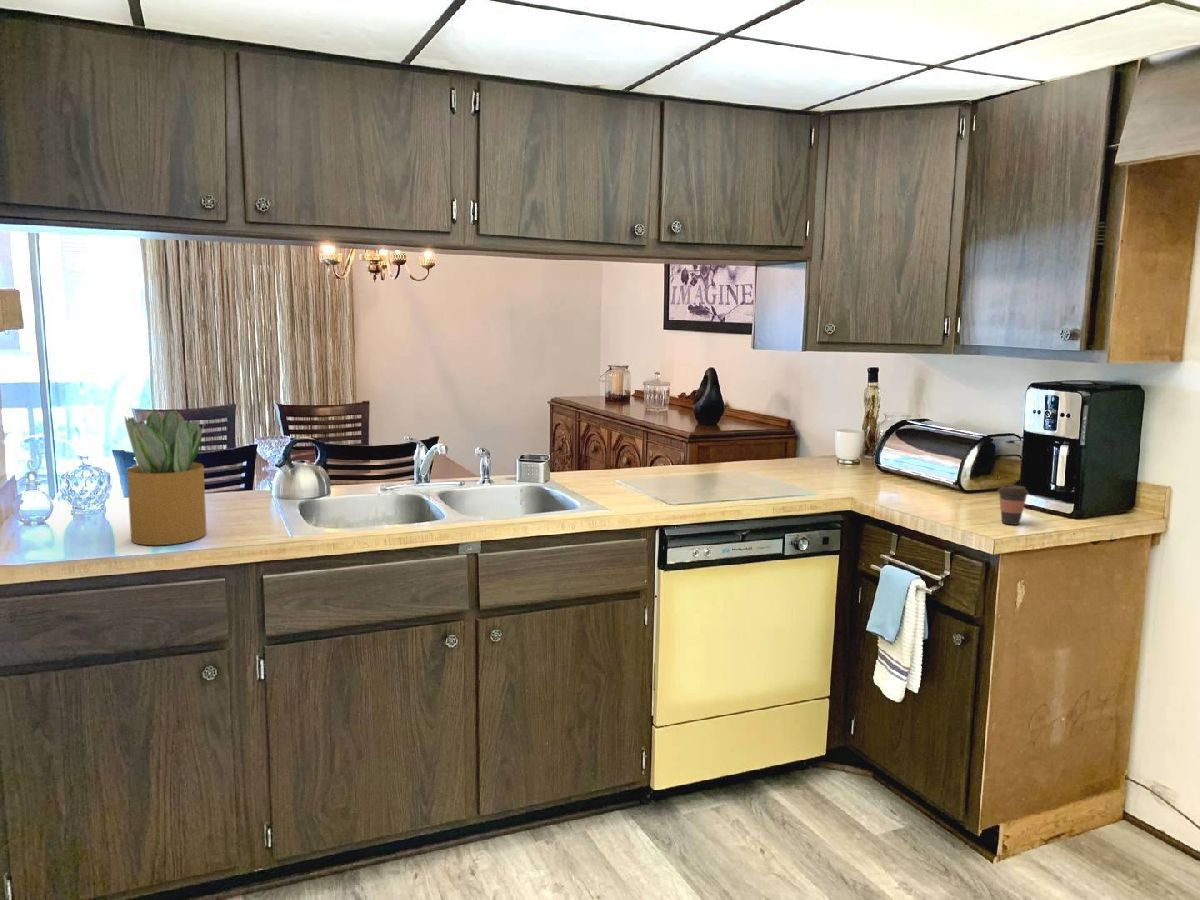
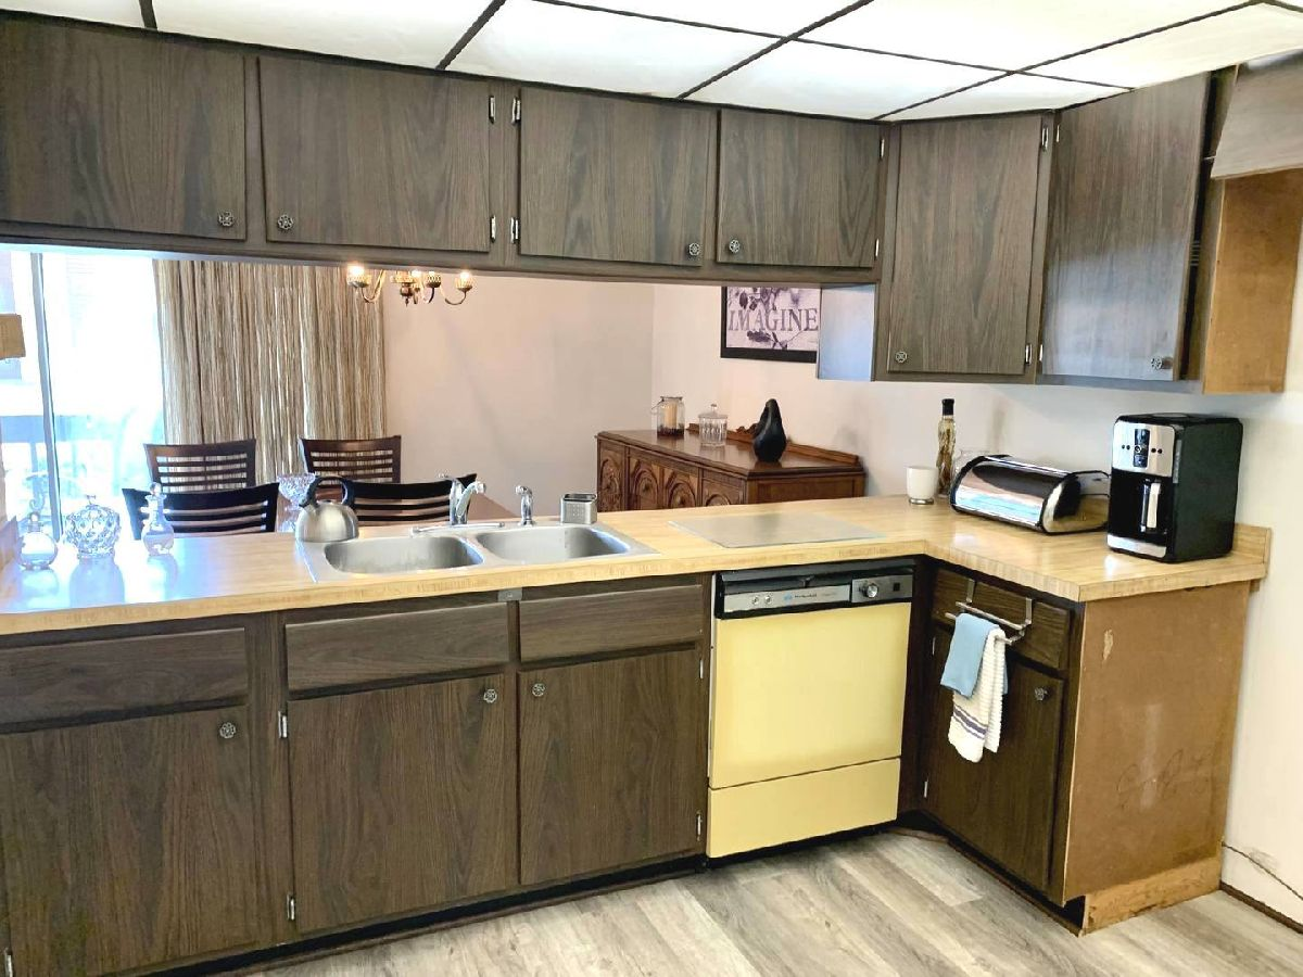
- potted plant (163, 476)
- coffee cup (1012, 504)
